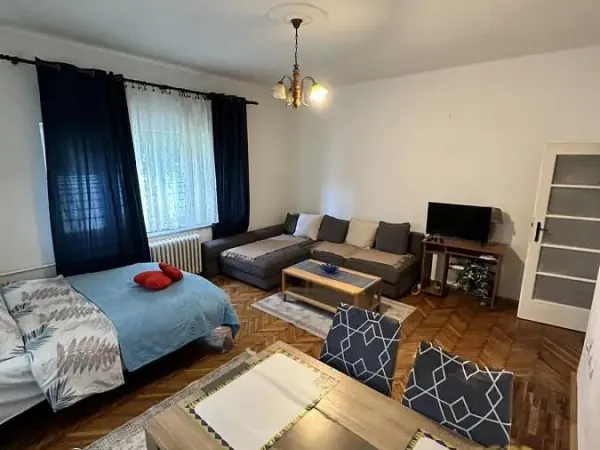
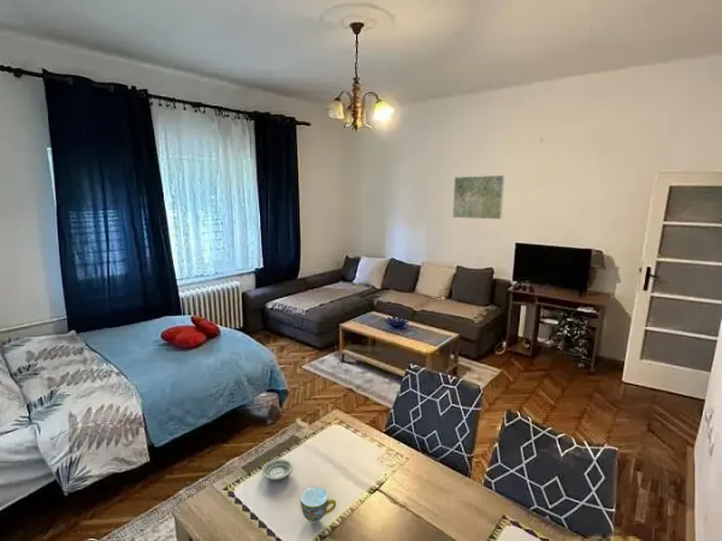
+ saucer (277, 471)
+ teacup (318, 505)
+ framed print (477, 197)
